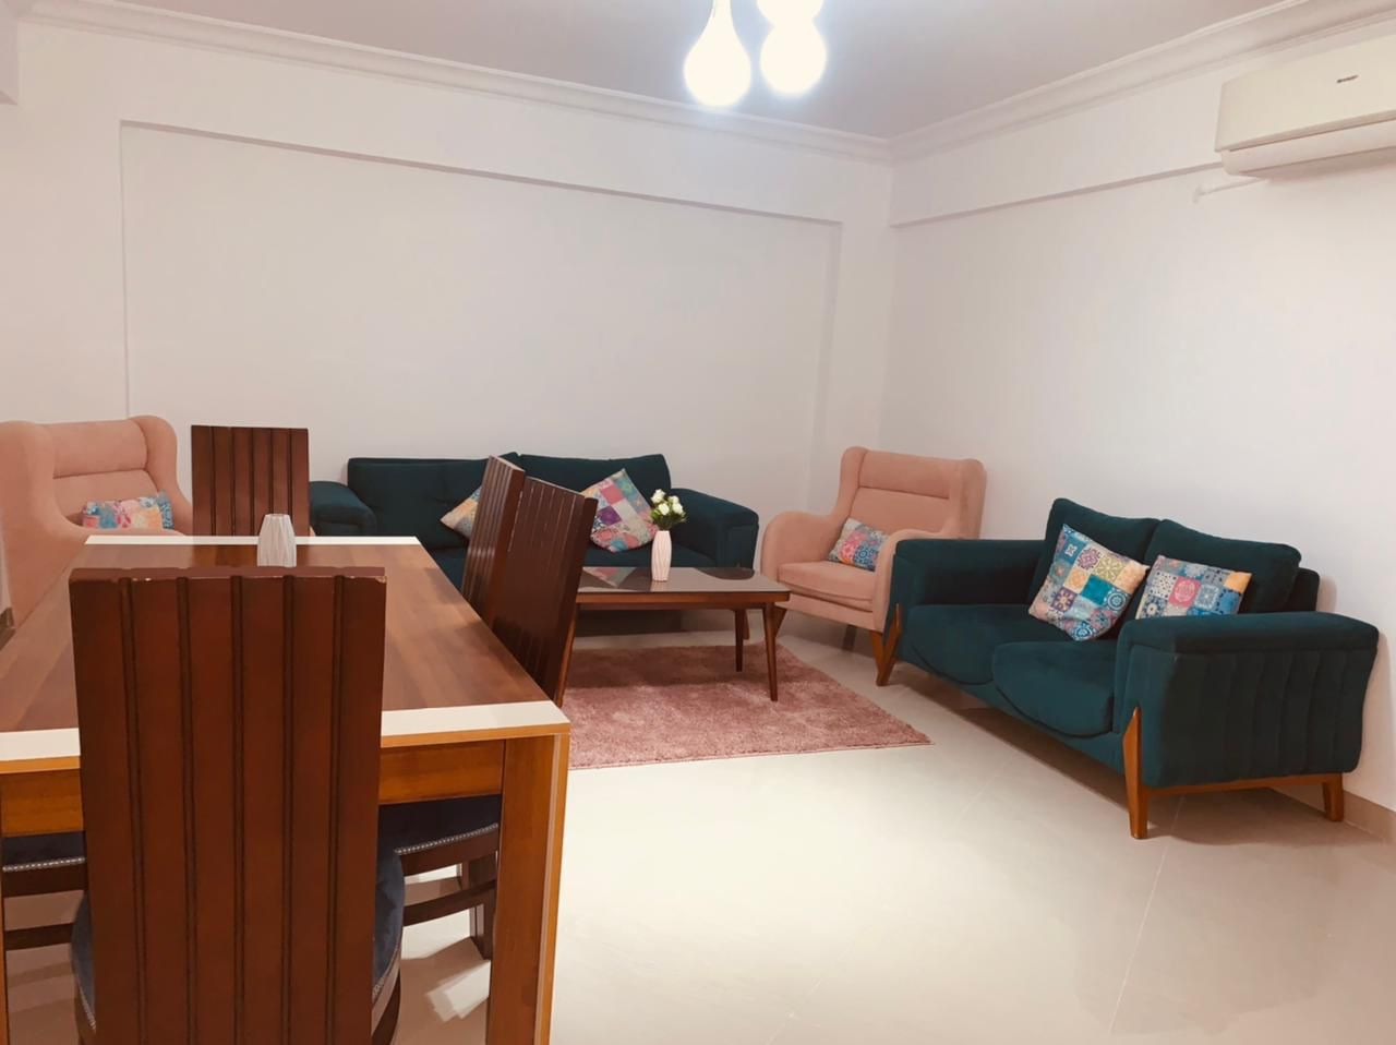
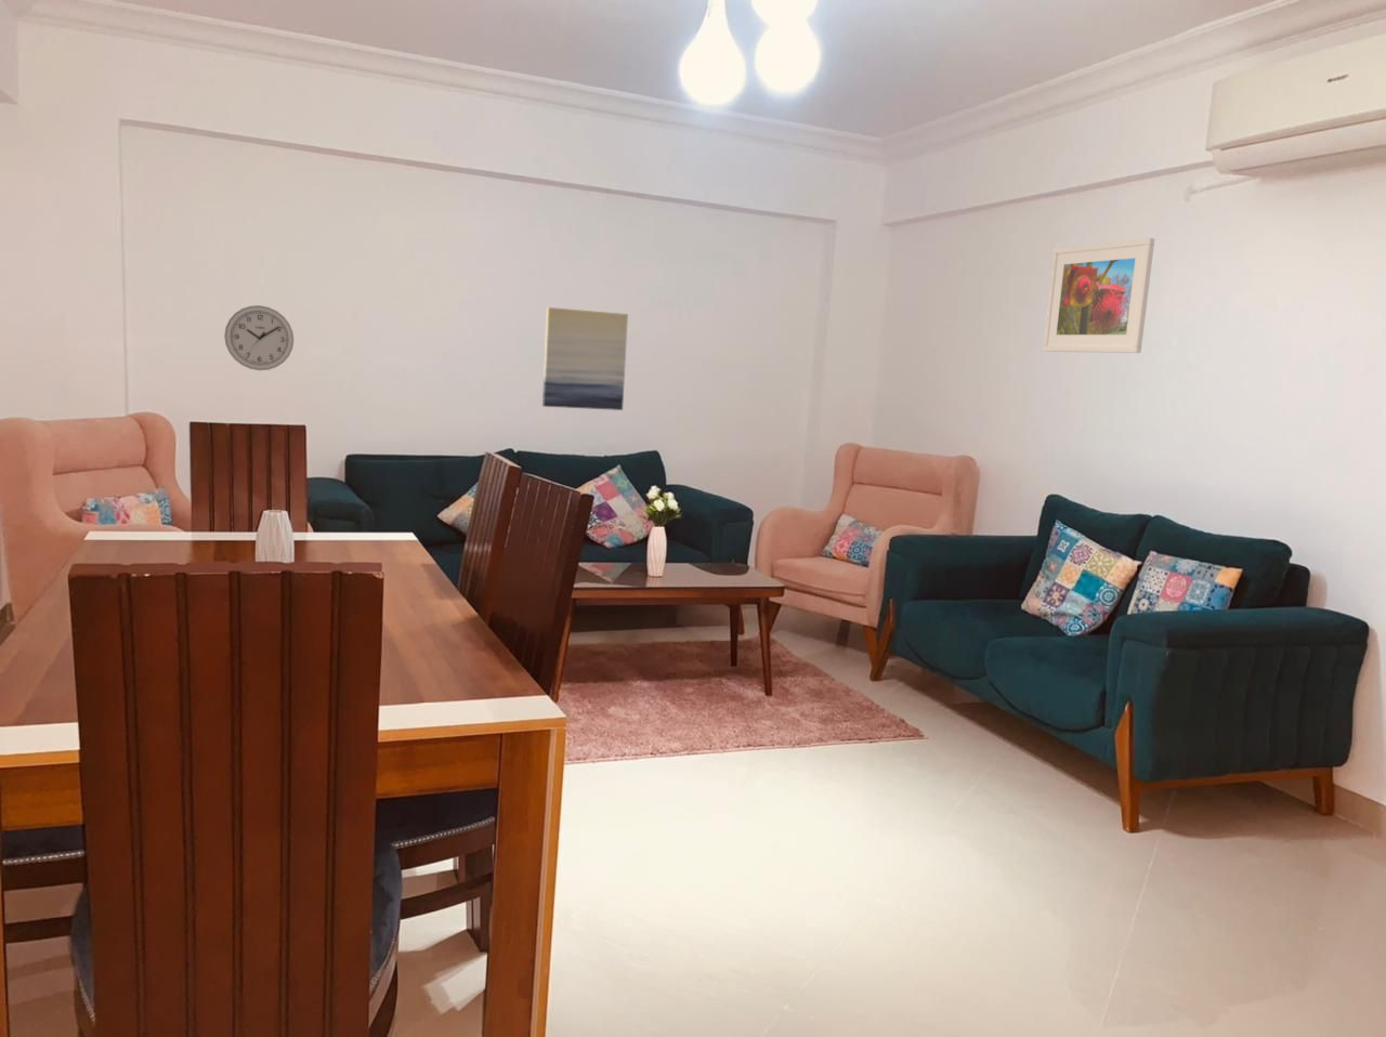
+ wall art (585, 359)
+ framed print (1095, 297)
+ wall clock (259, 338)
